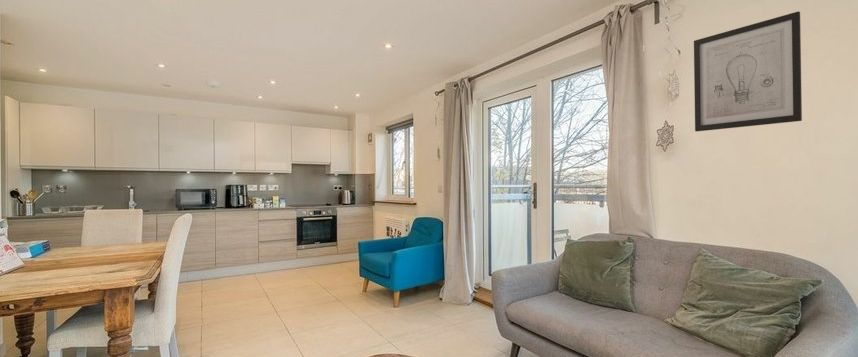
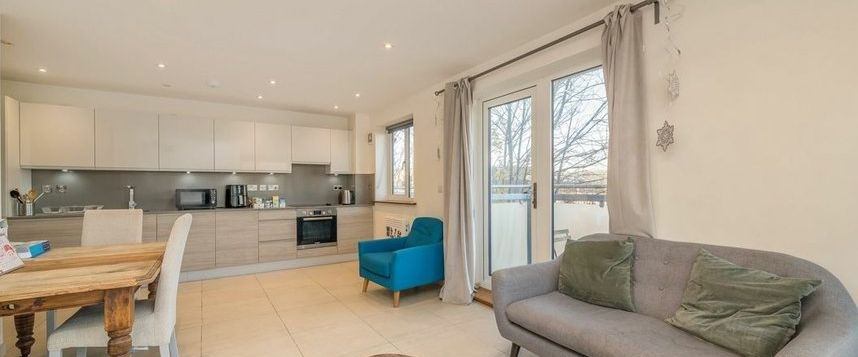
- wall art (742, 77)
